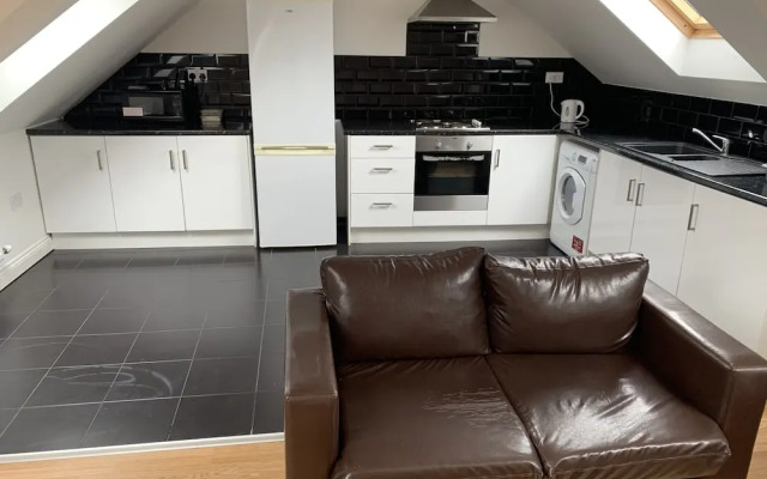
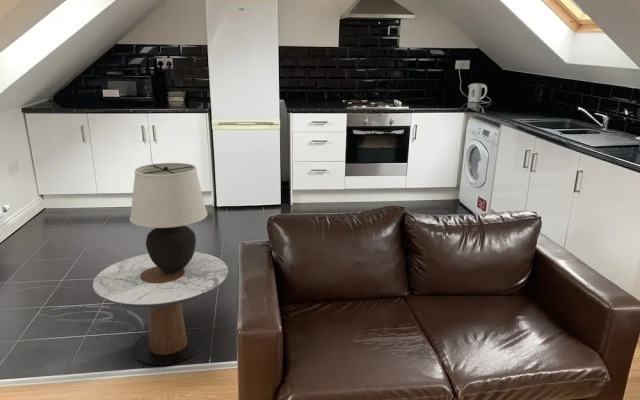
+ side table (165, 310)
+ table lamp (169, 219)
